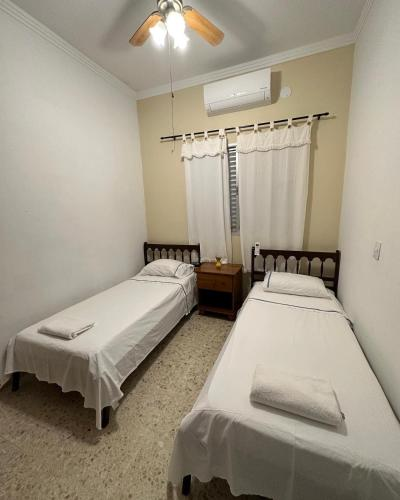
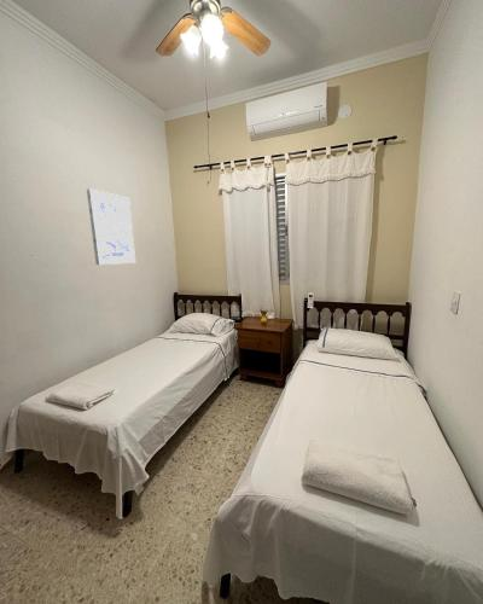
+ wall art (112, 230)
